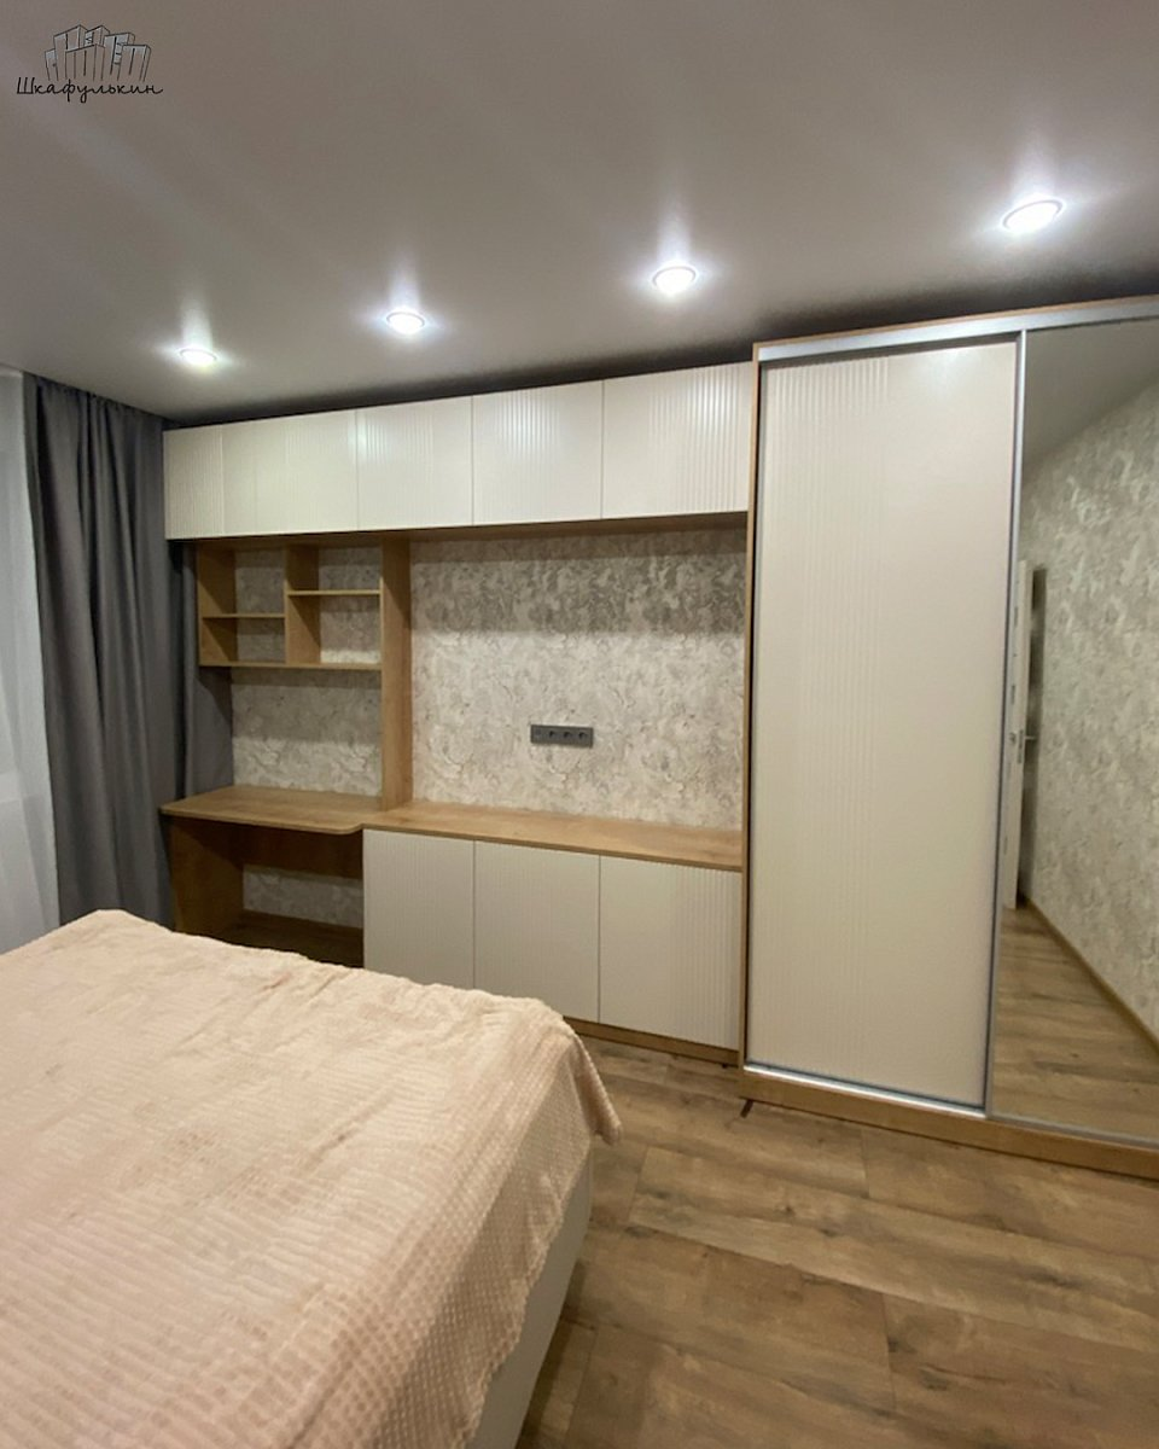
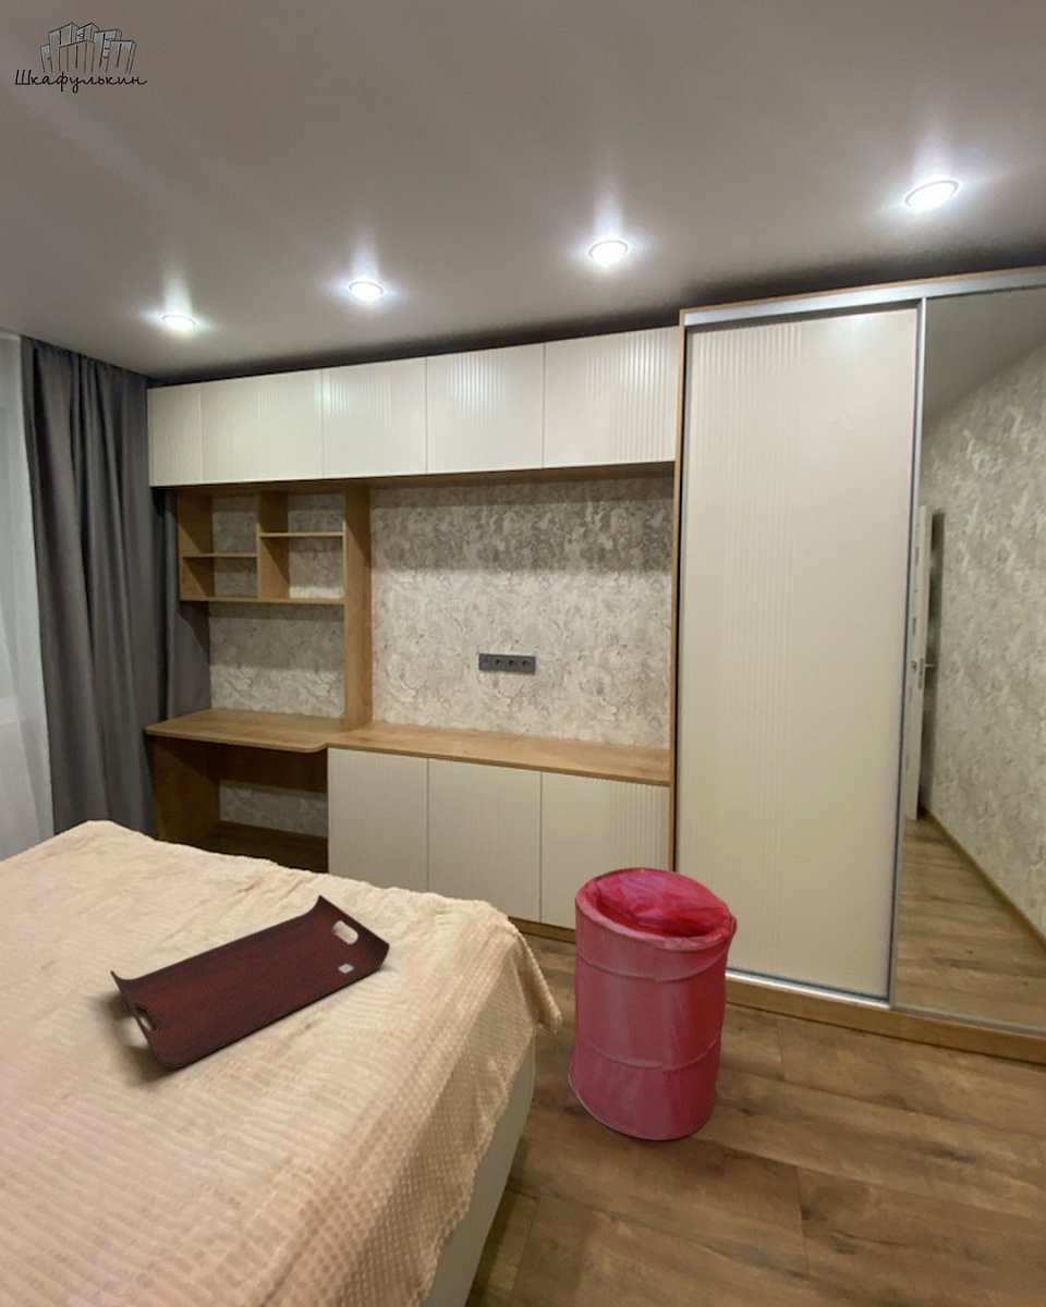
+ laundry hamper (649, 988)
+ serving tray (256, 966)
